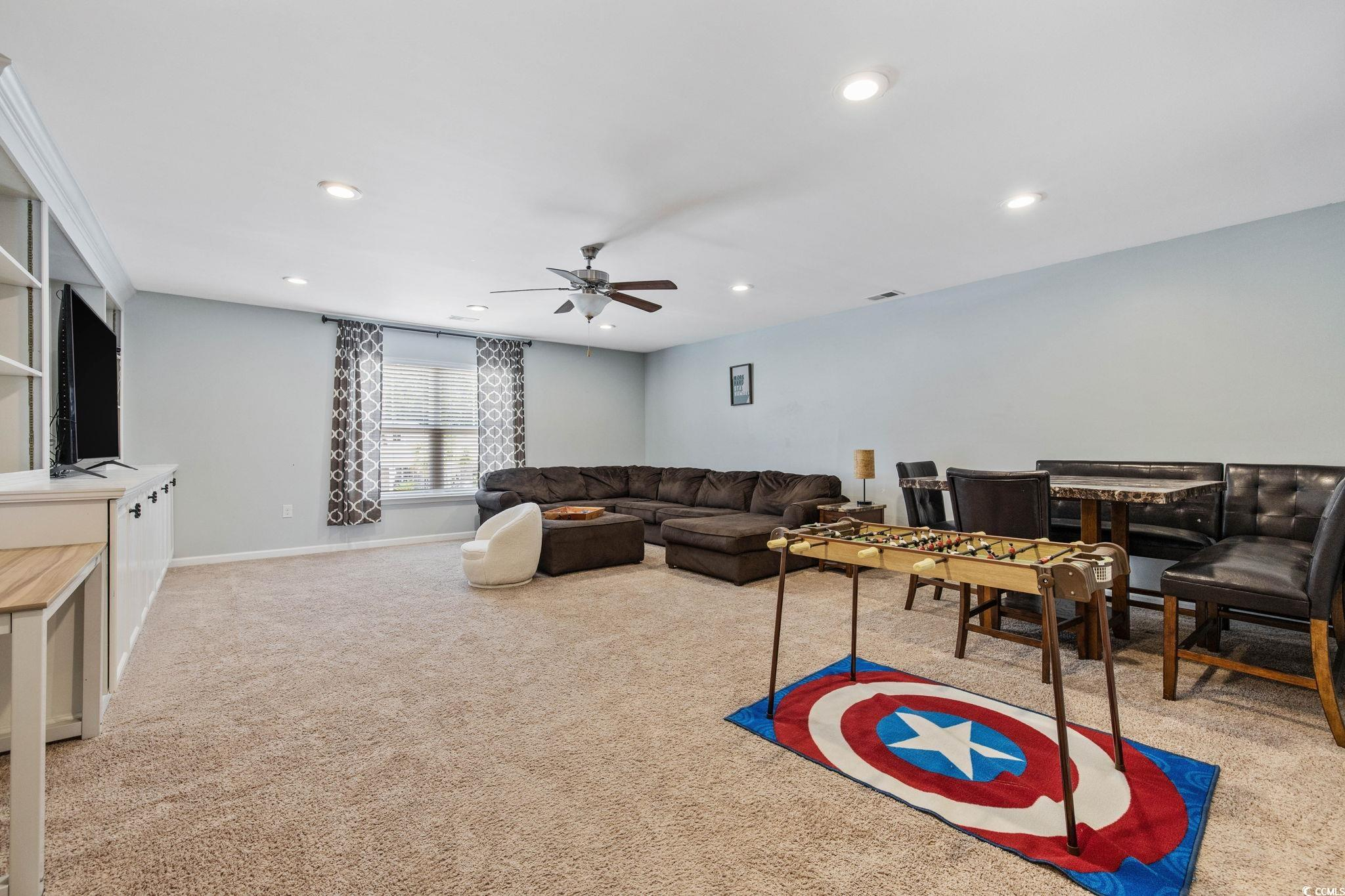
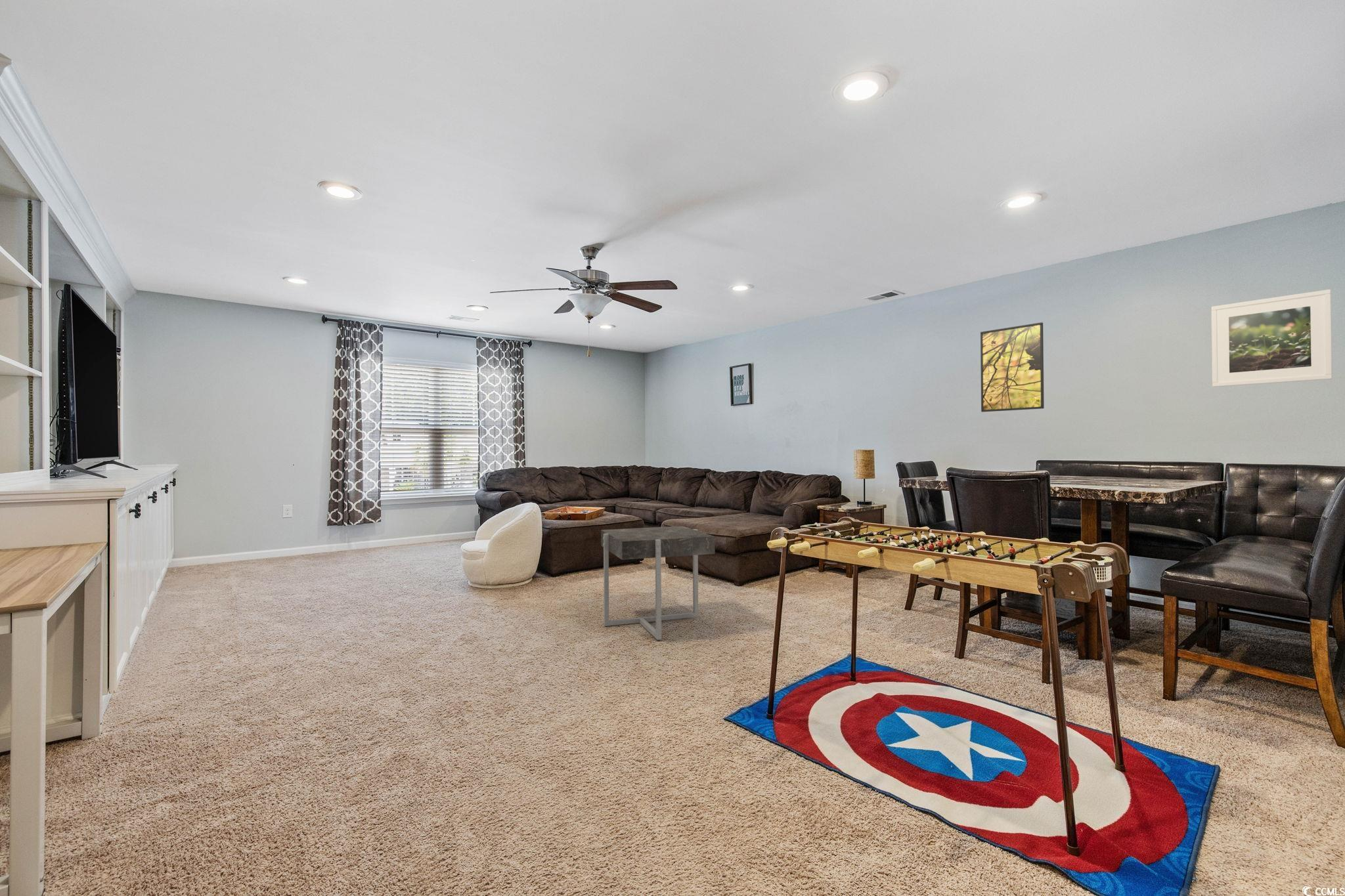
+ side table (656, 578)
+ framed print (1268, 341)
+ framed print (1011, 368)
